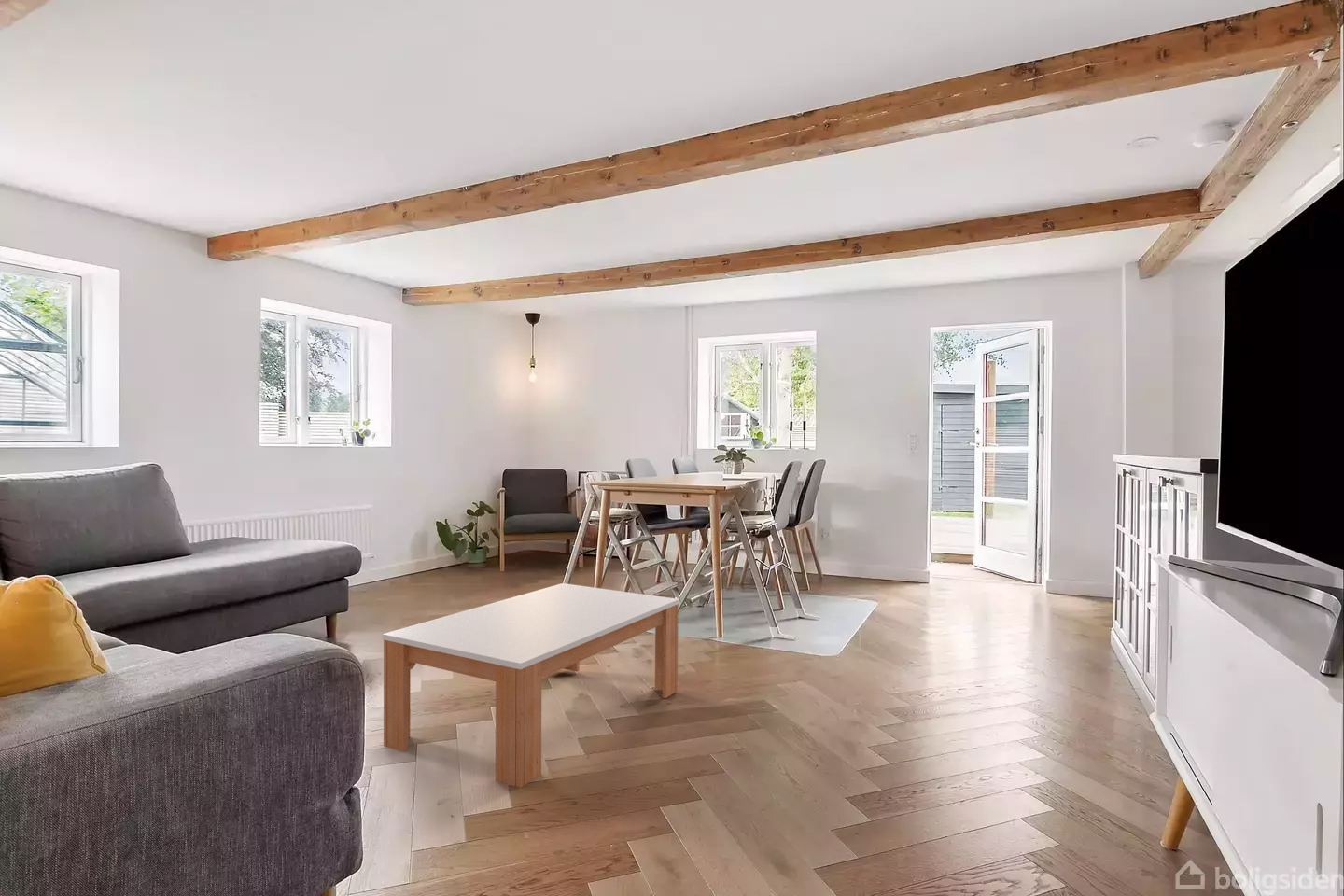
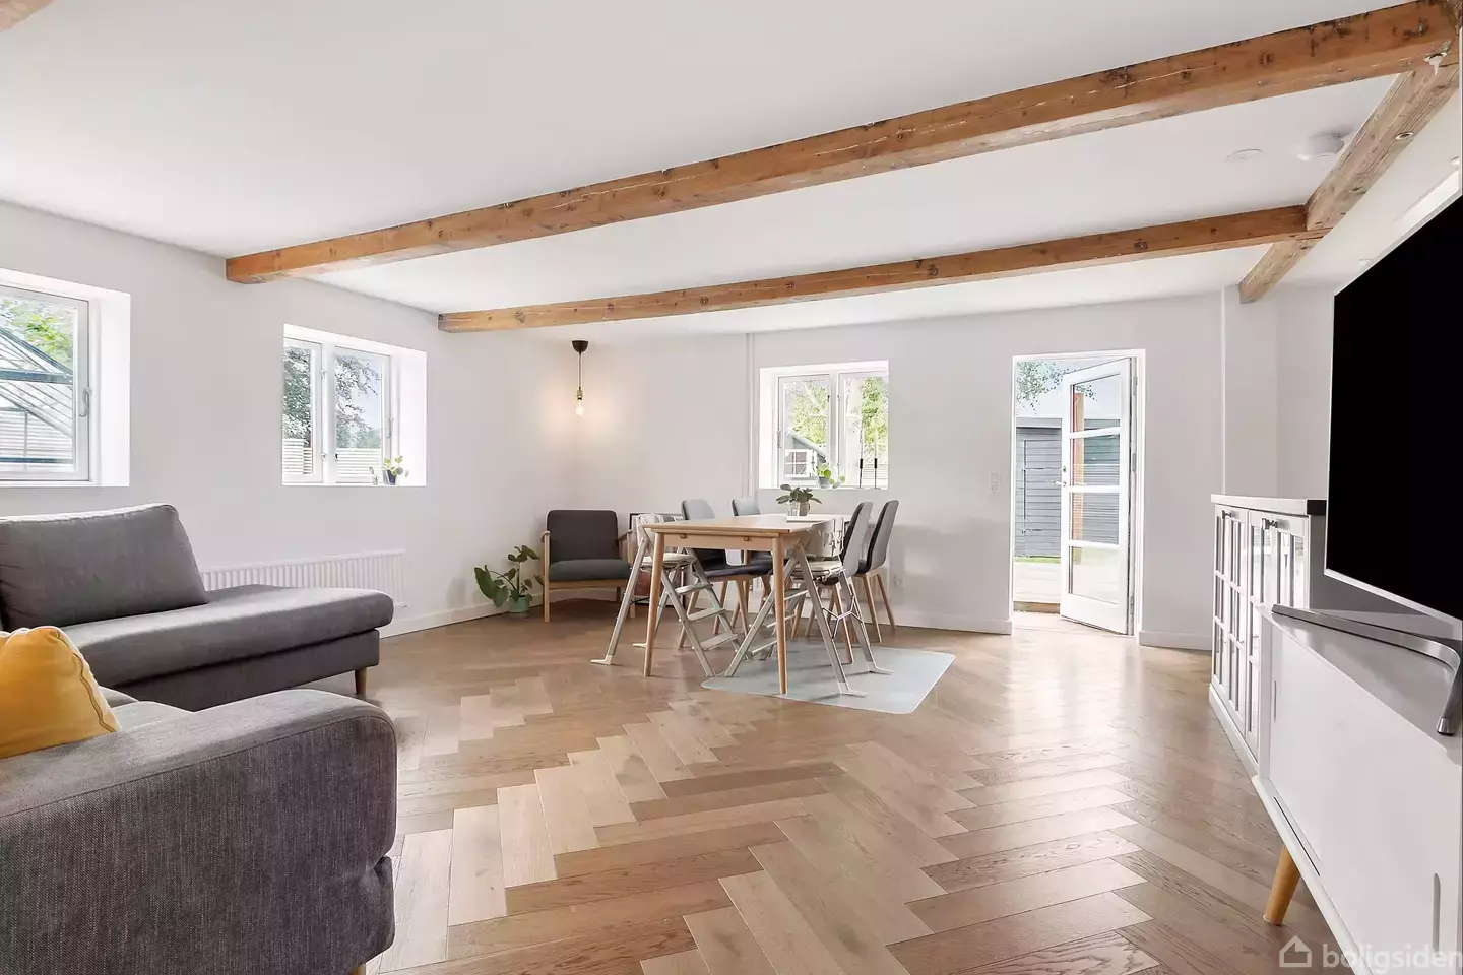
- coffee table (545, 665)
